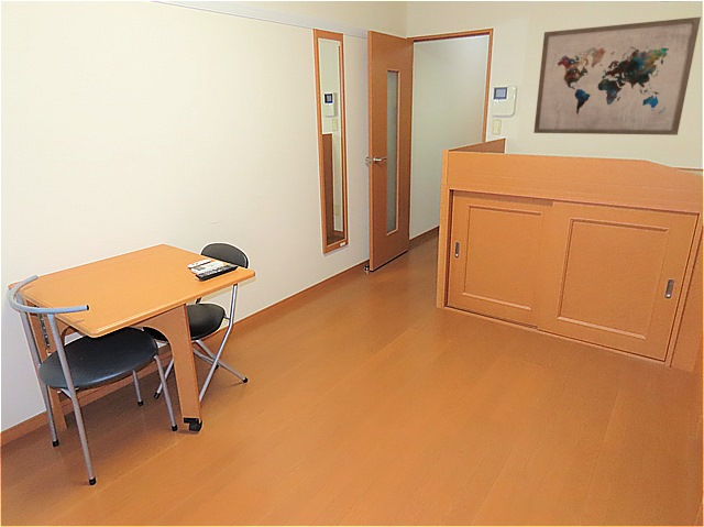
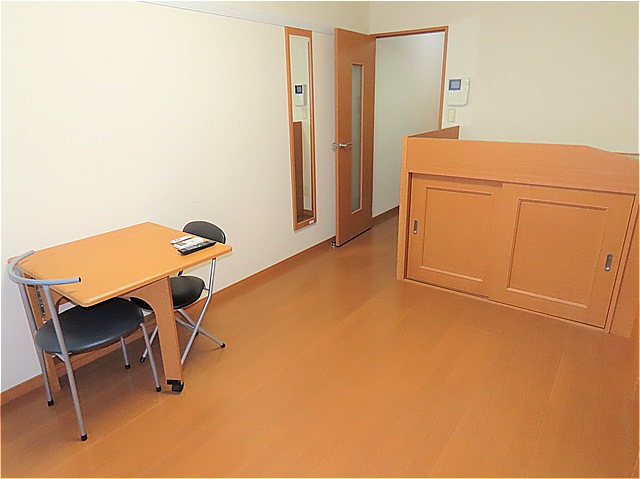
- wall art (607, 81)
